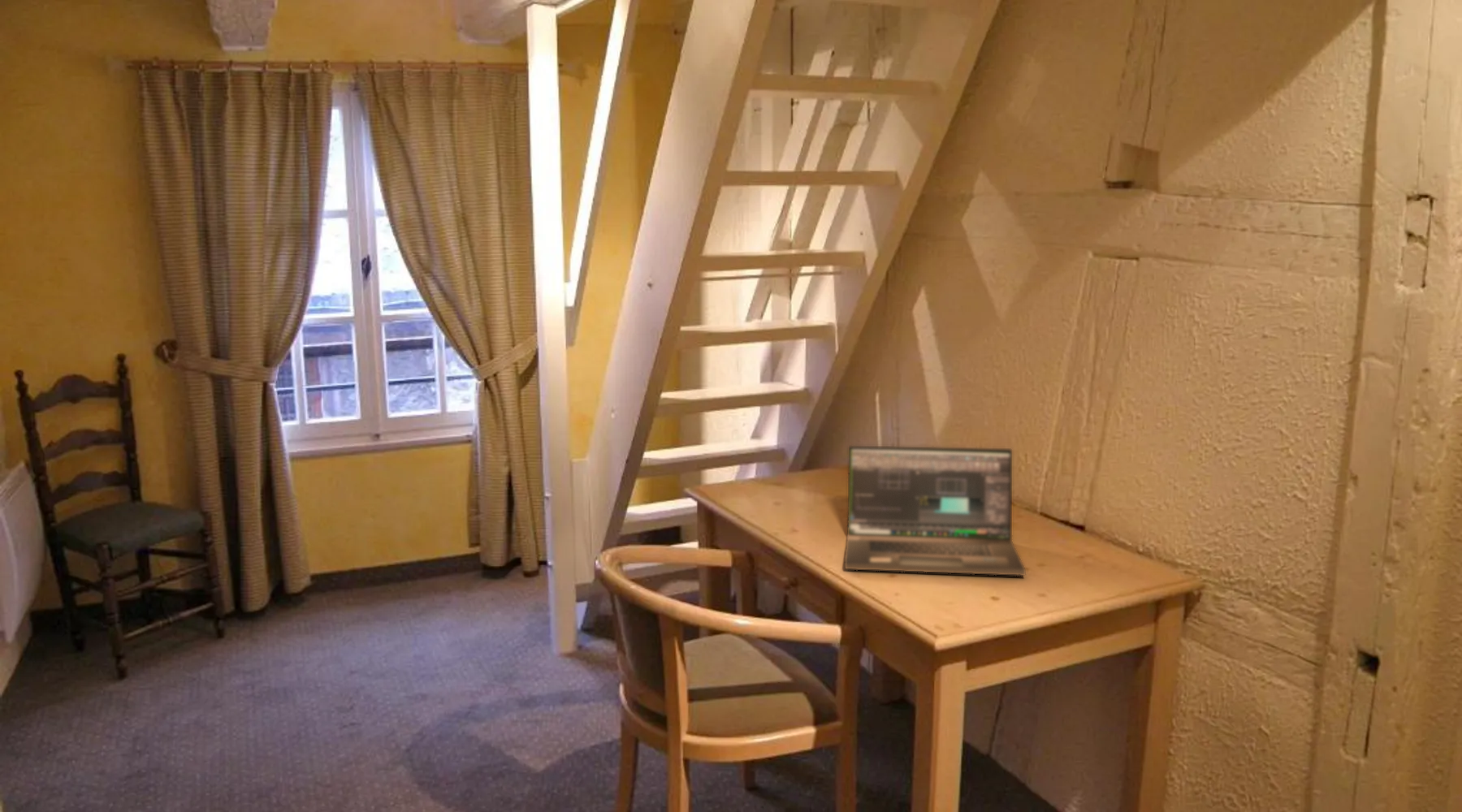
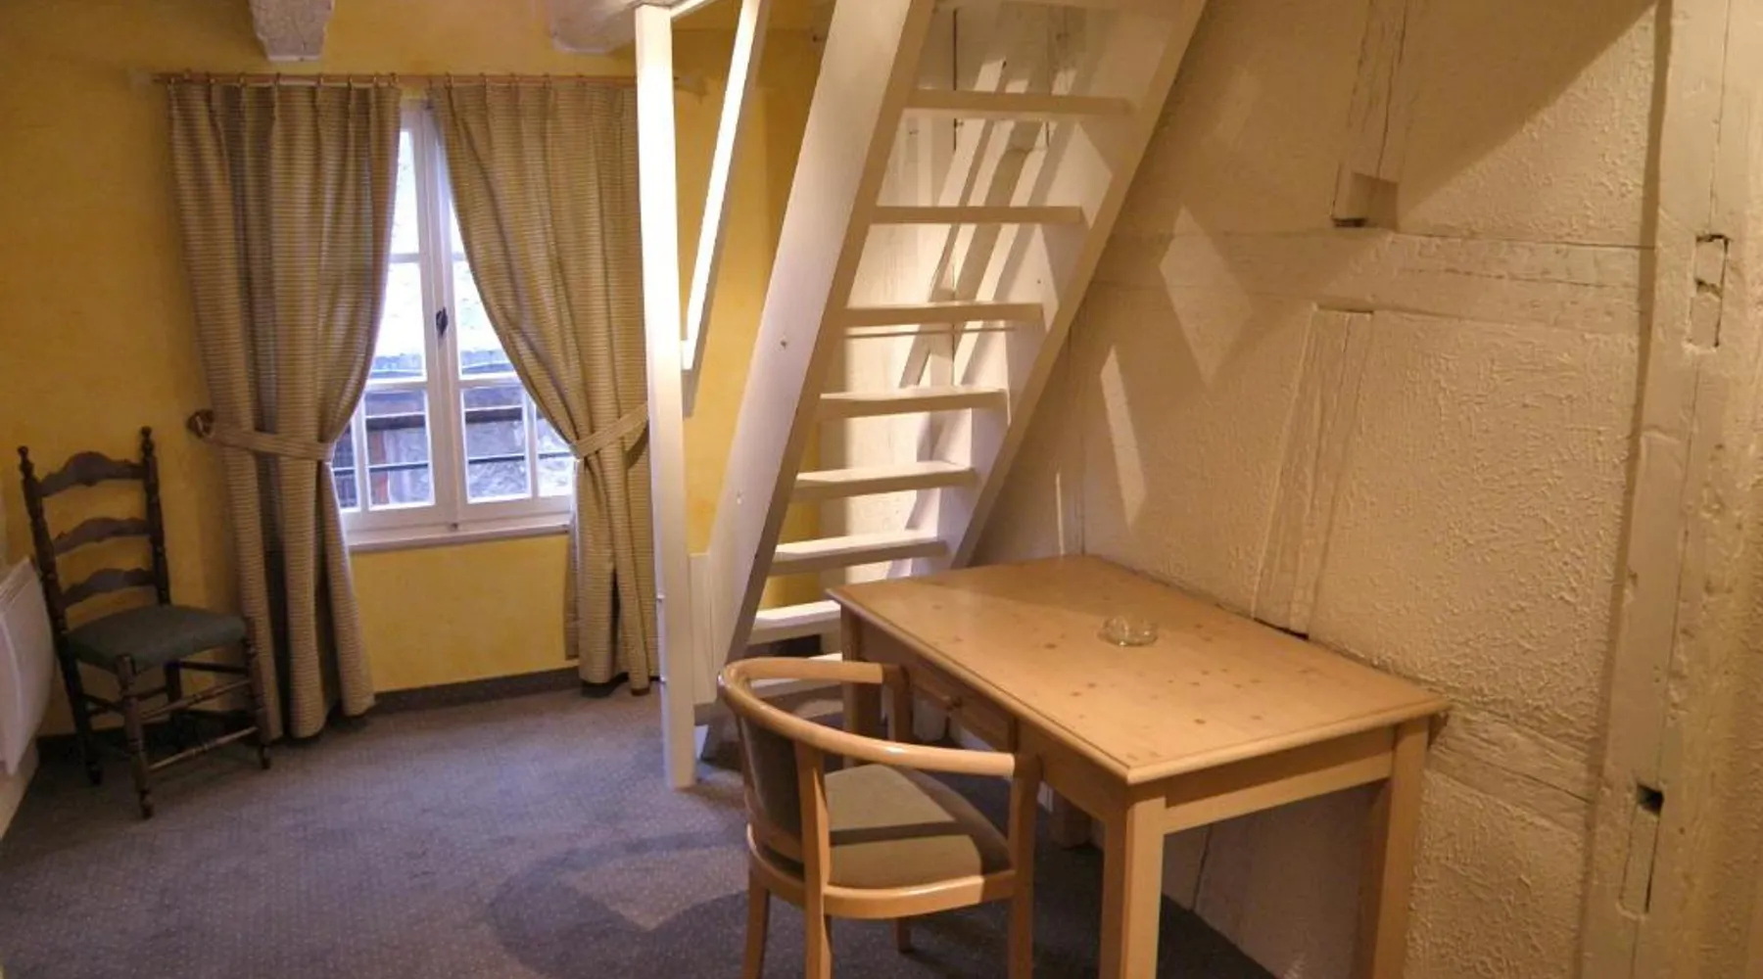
- laptop (931, 506)
